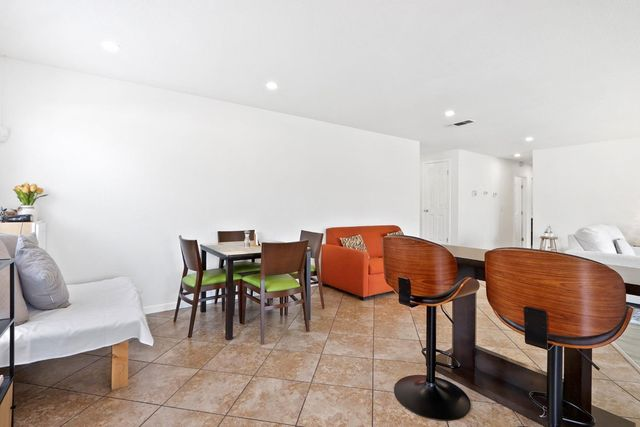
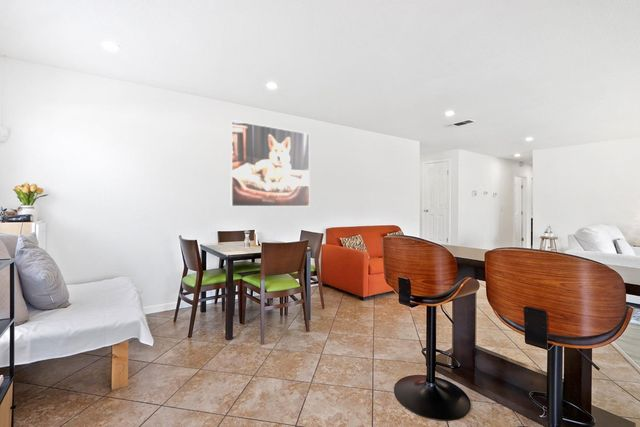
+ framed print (273, 167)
